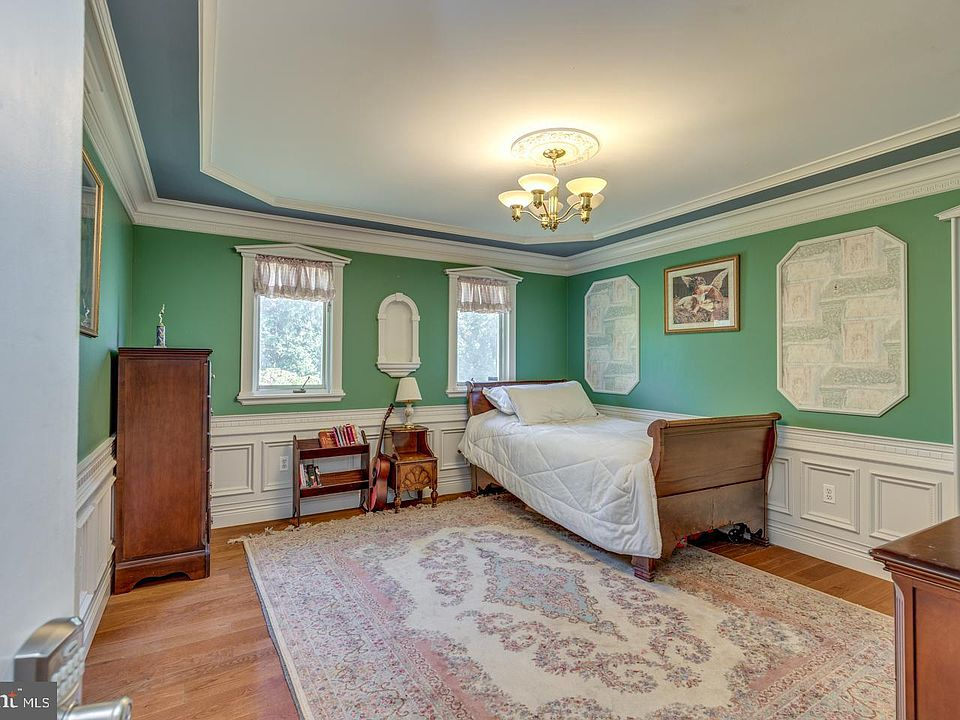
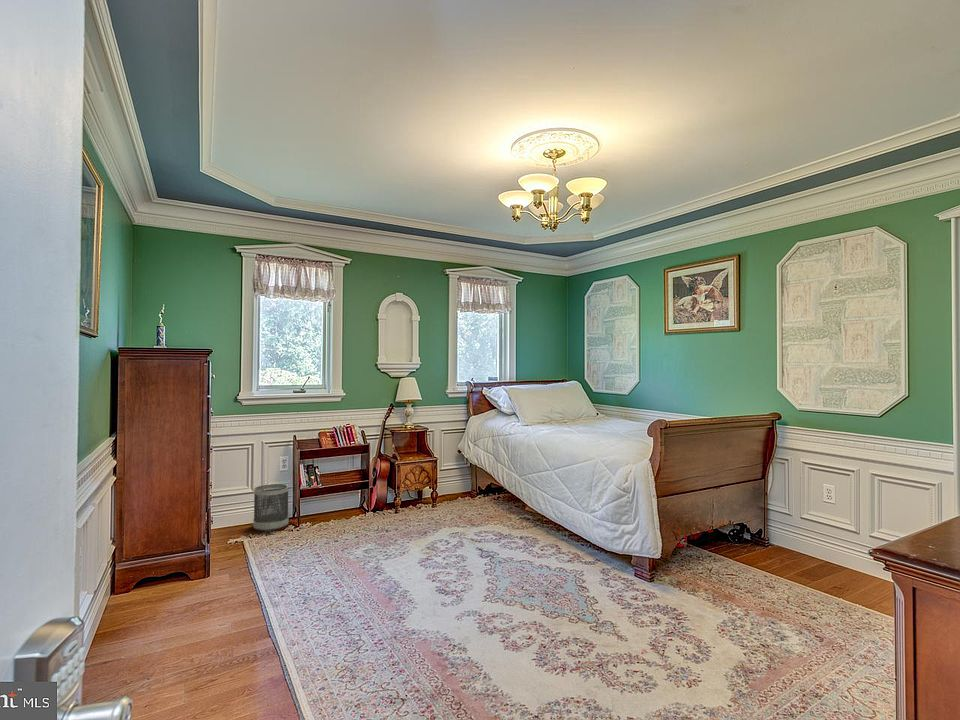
+ wastebasket (271, 506)
